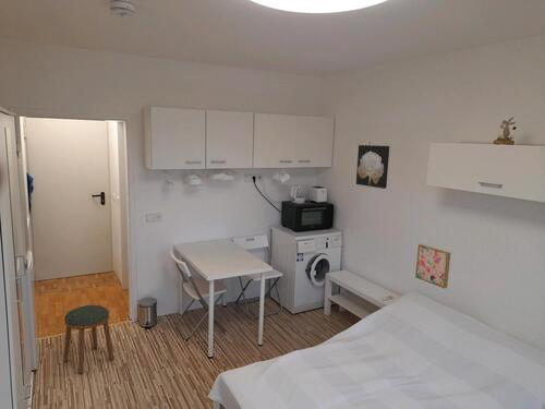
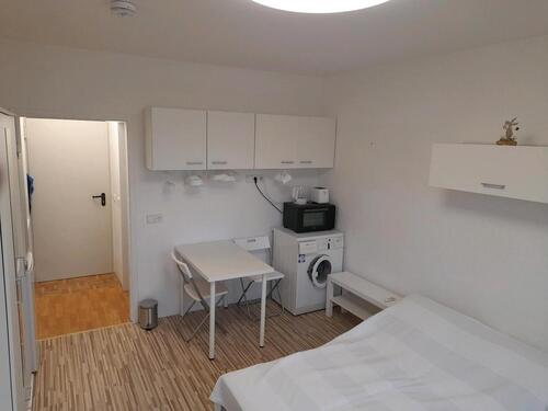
- stool (83, 335)
- wall art (432, 265)
- wall art (372, 166)
